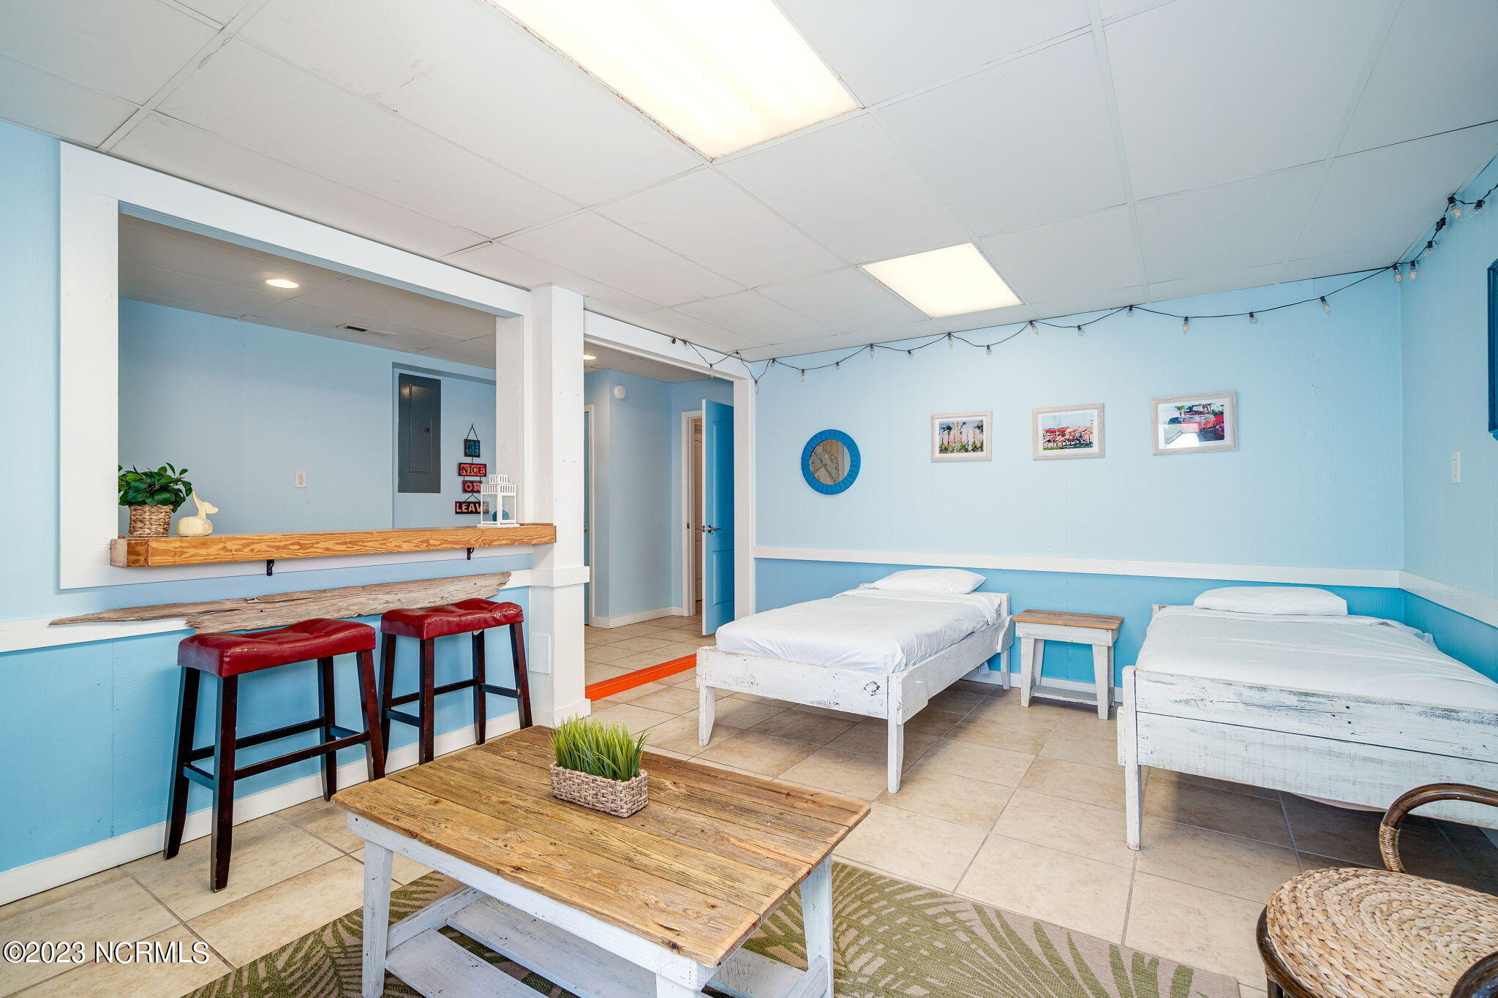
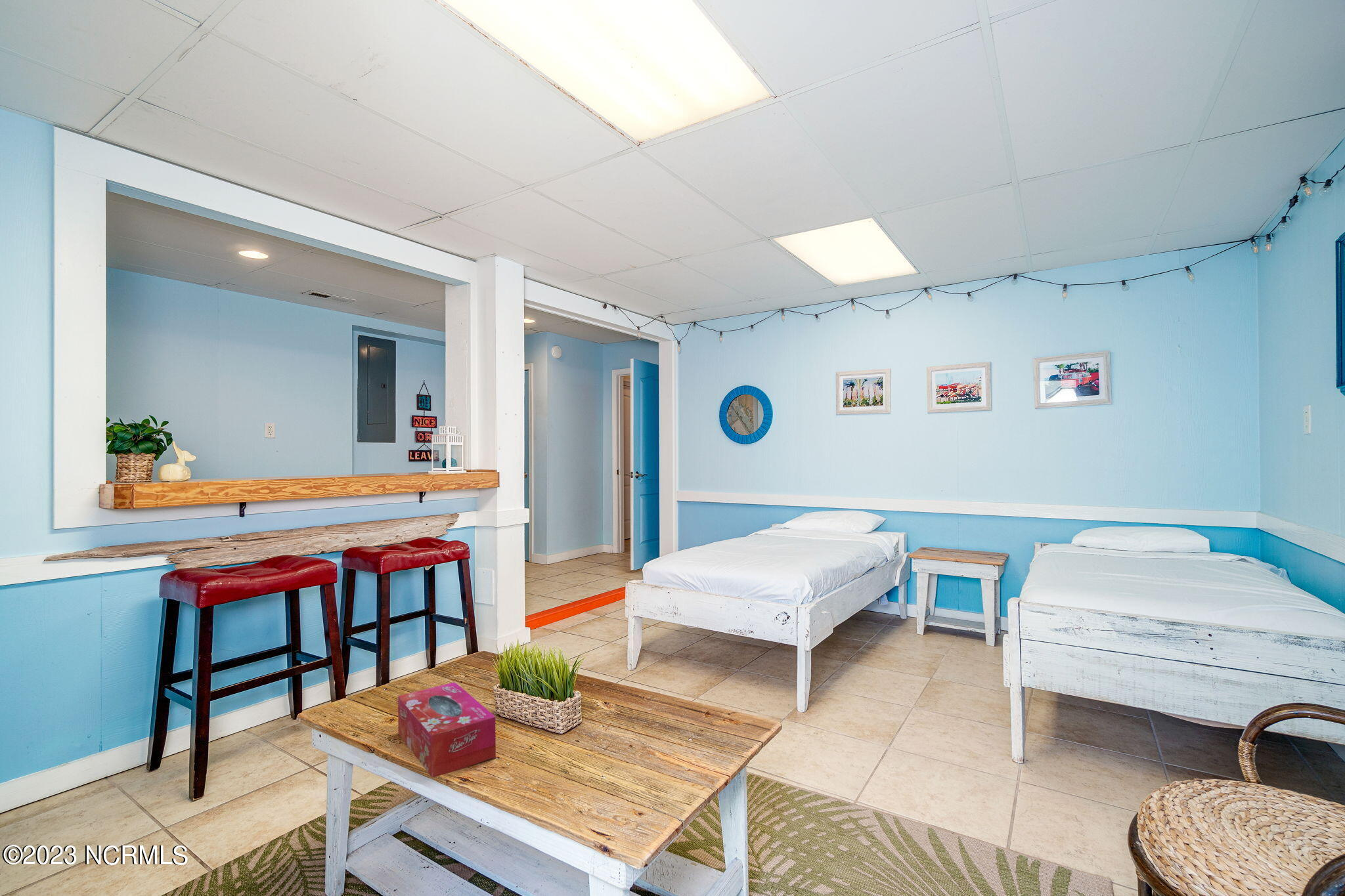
+ tissue box (445, 725)
